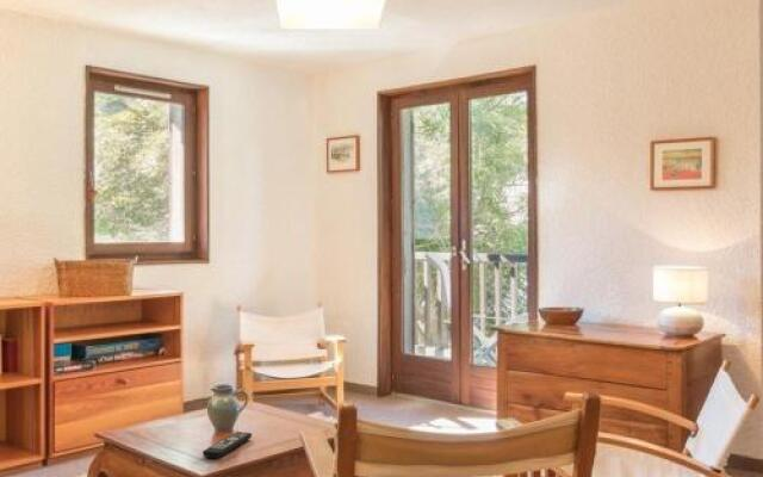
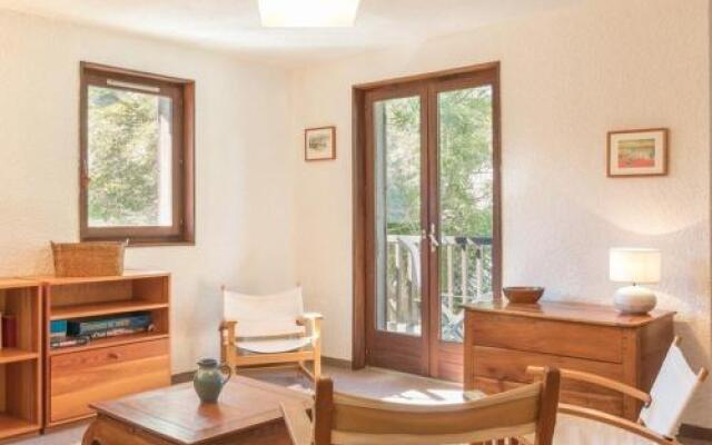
- remote control (228, 444)
